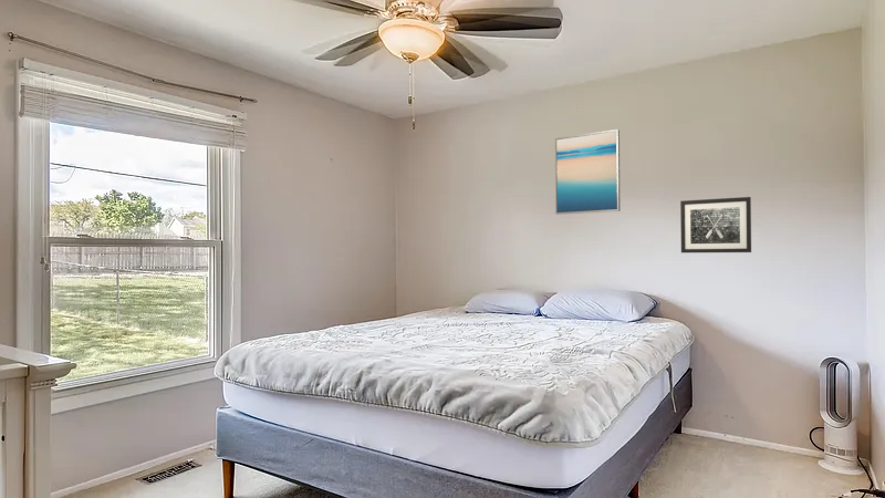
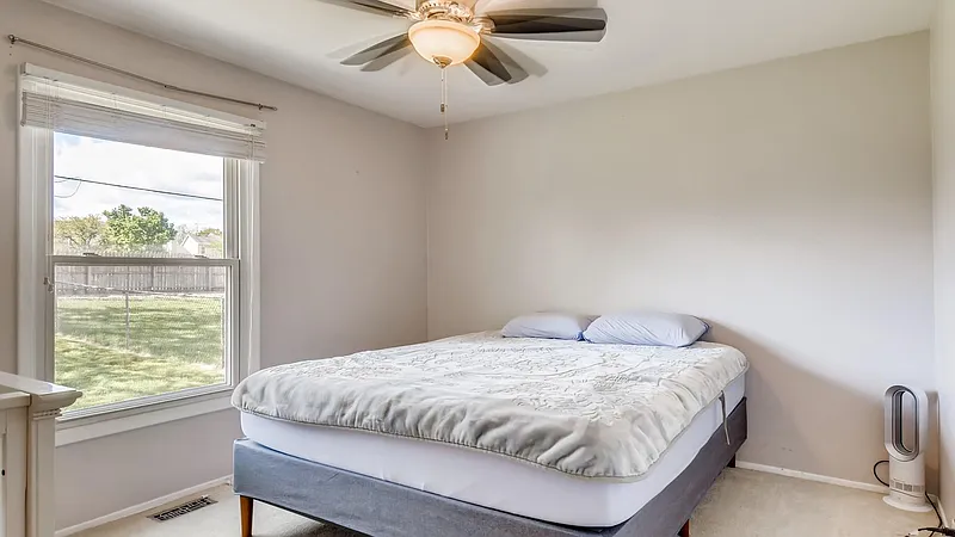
- wall art (586, 173)
- wall art (715, 226)
